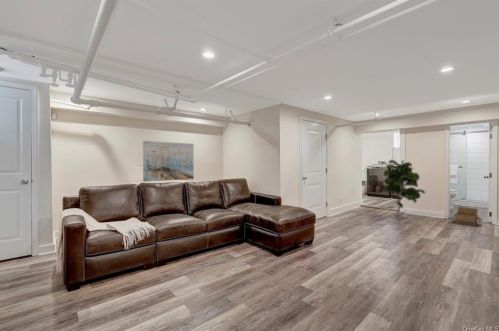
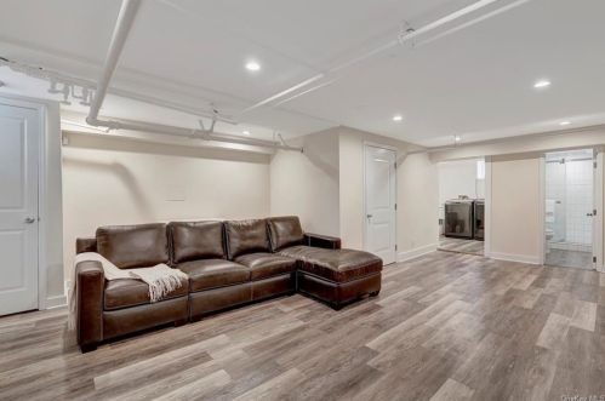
- box (466, 216)
- wall art (170, 161)
- indoor plant (401, 188)
